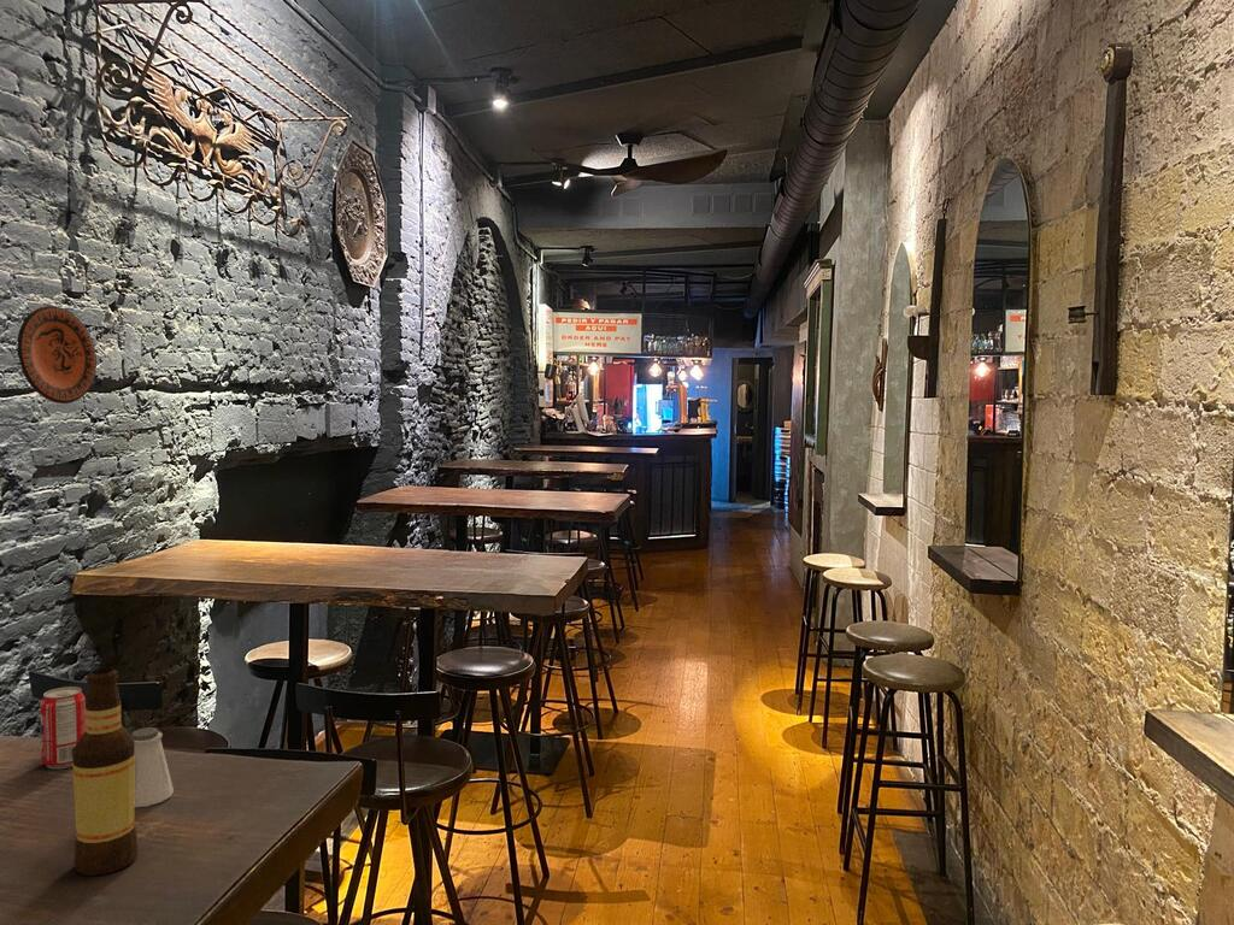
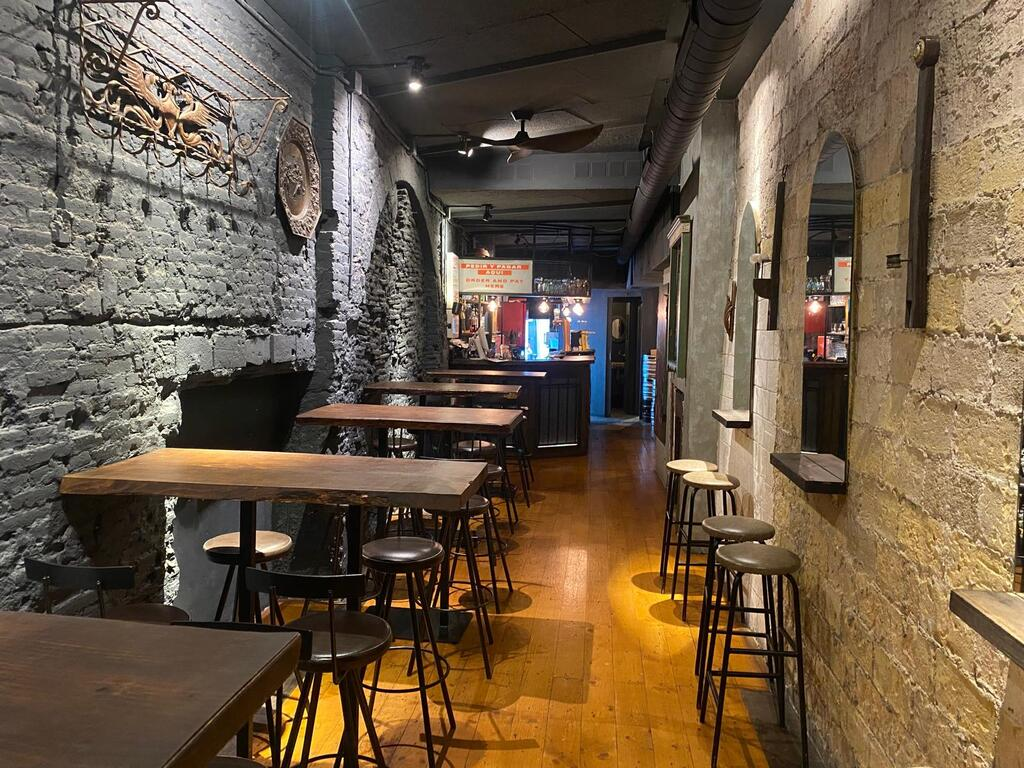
- decorative plate (57, 354)
- bottle (104, 767)
- beverage can (63, 727)
- saltshaker (145, 764)
